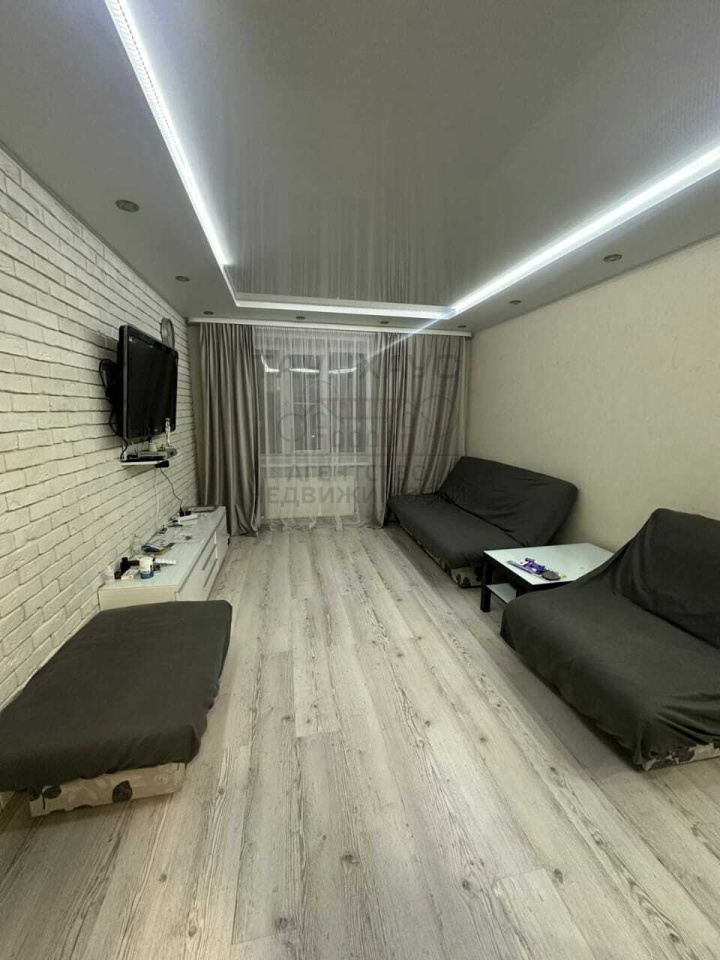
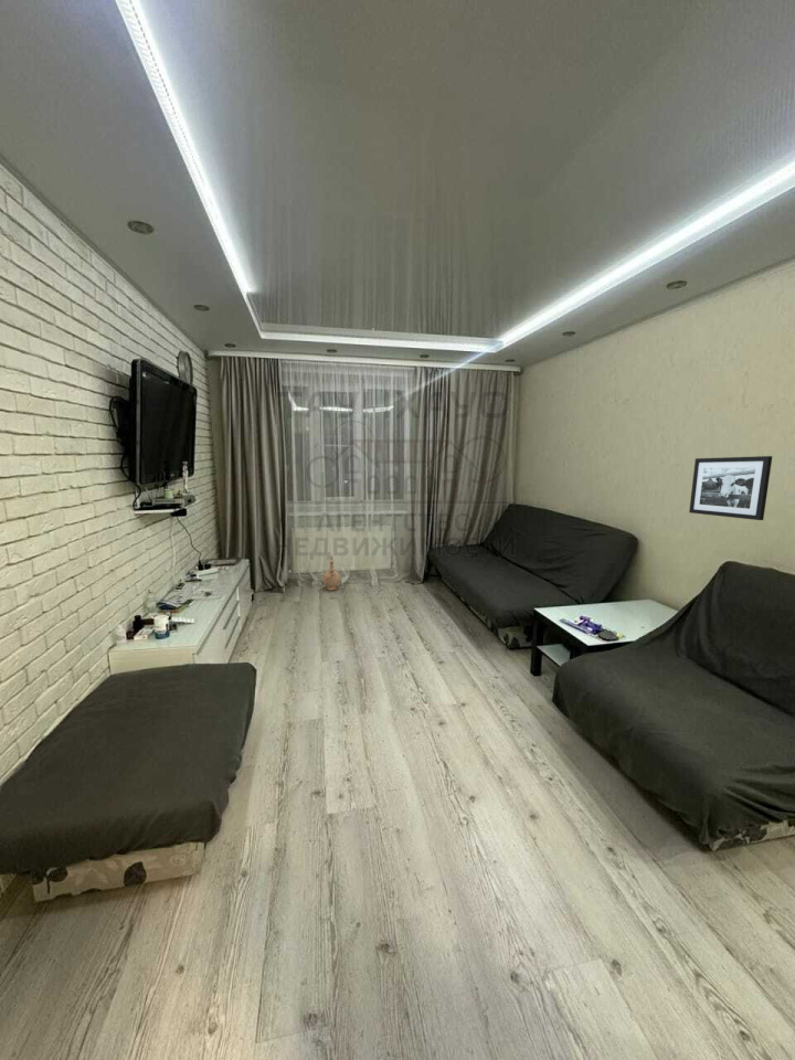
+ vase (331, 572)
+ picture frame (727, 487)
